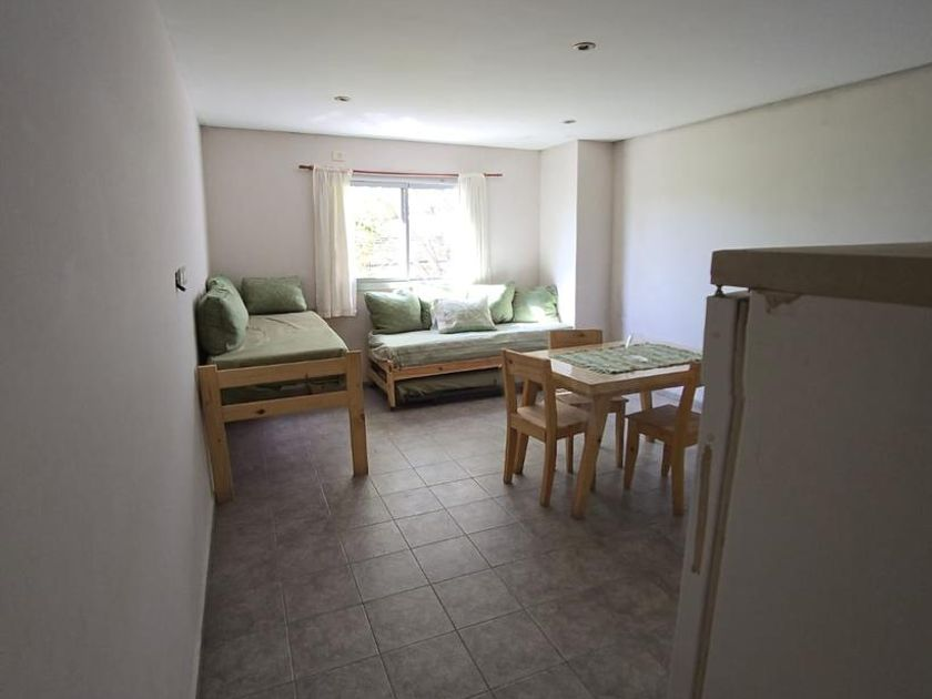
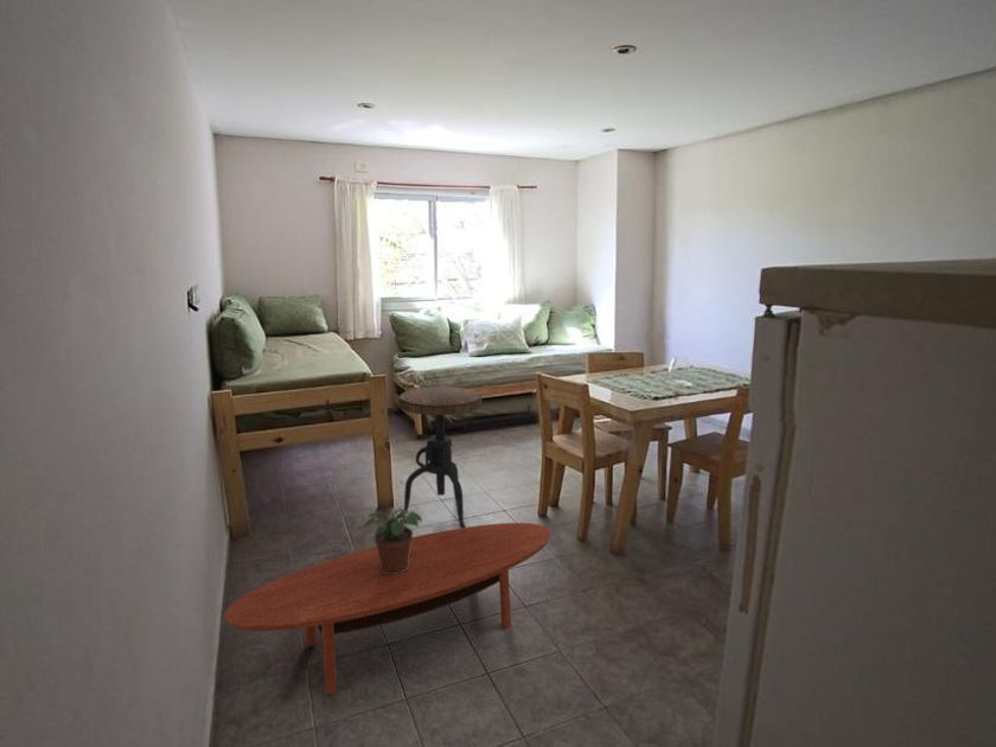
+ coffee table (409, 600)
+ potted plant (391, 541)
+ side table (441, 455)
